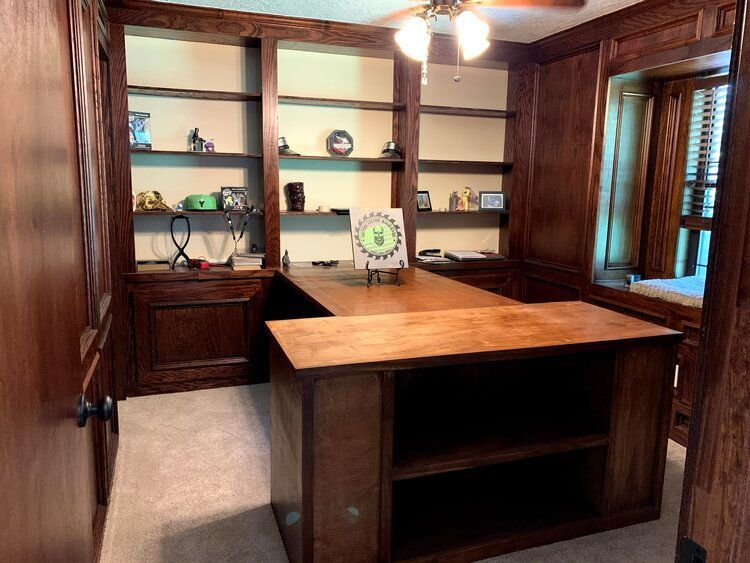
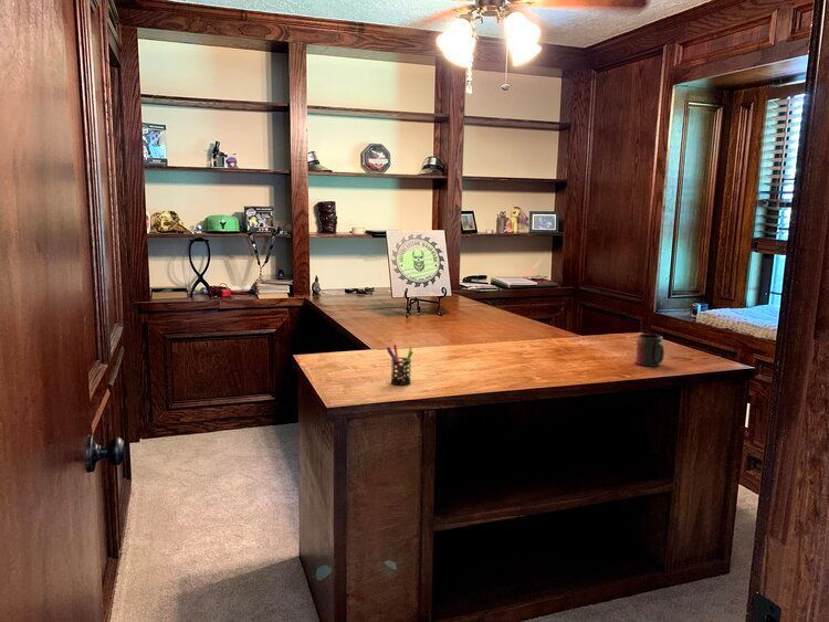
+ pen holder (401, 362)
+ mug (651, 350)
